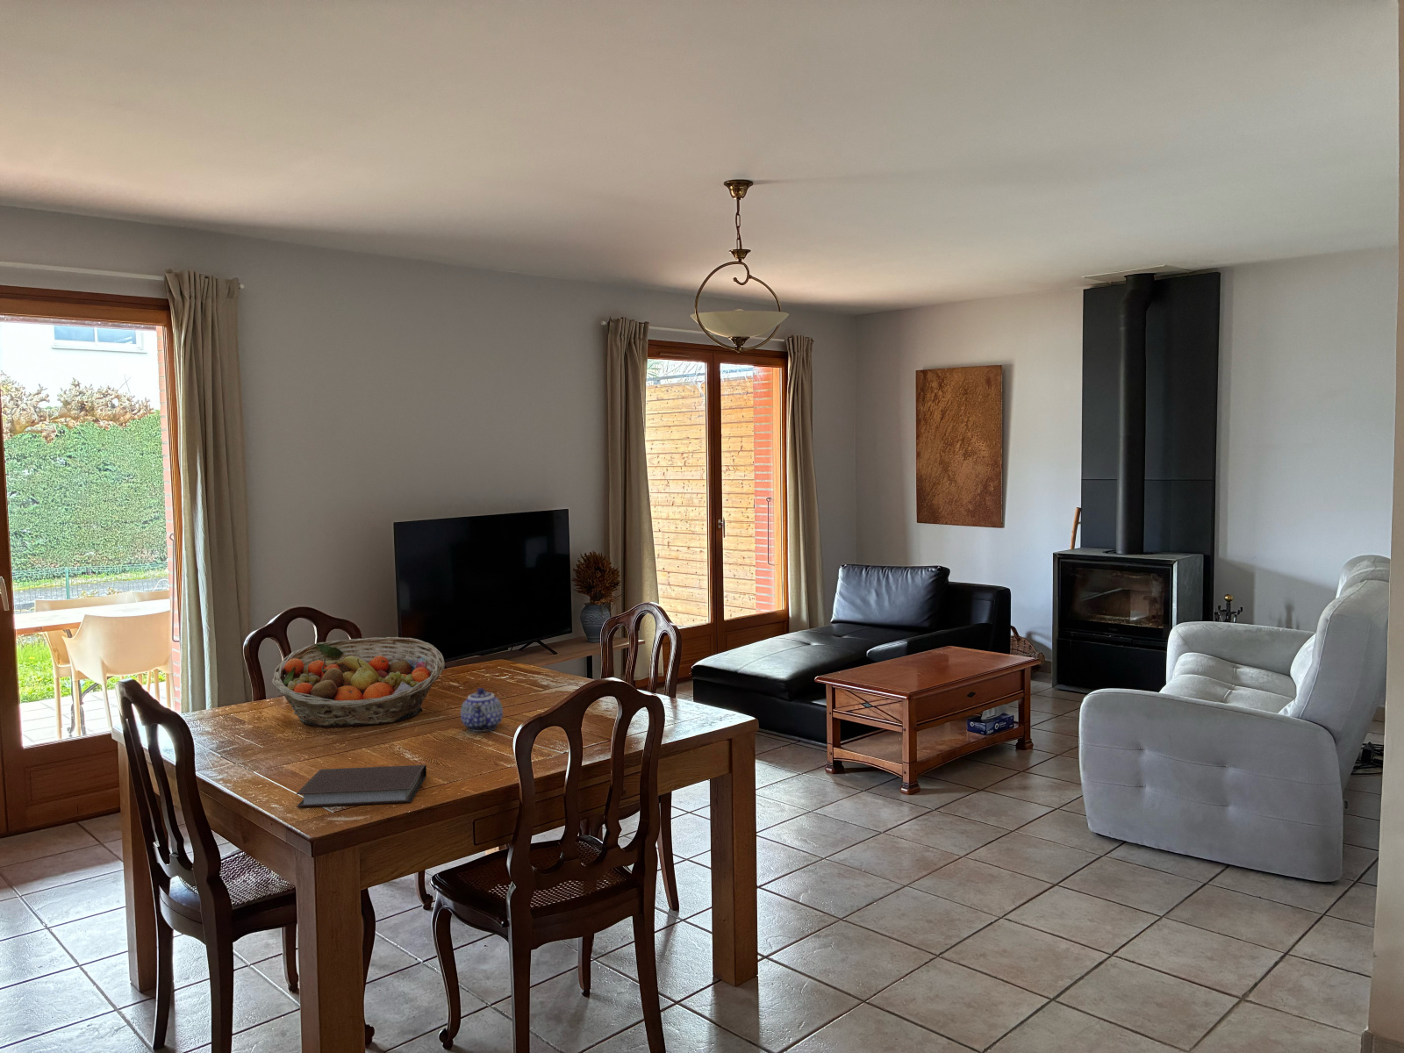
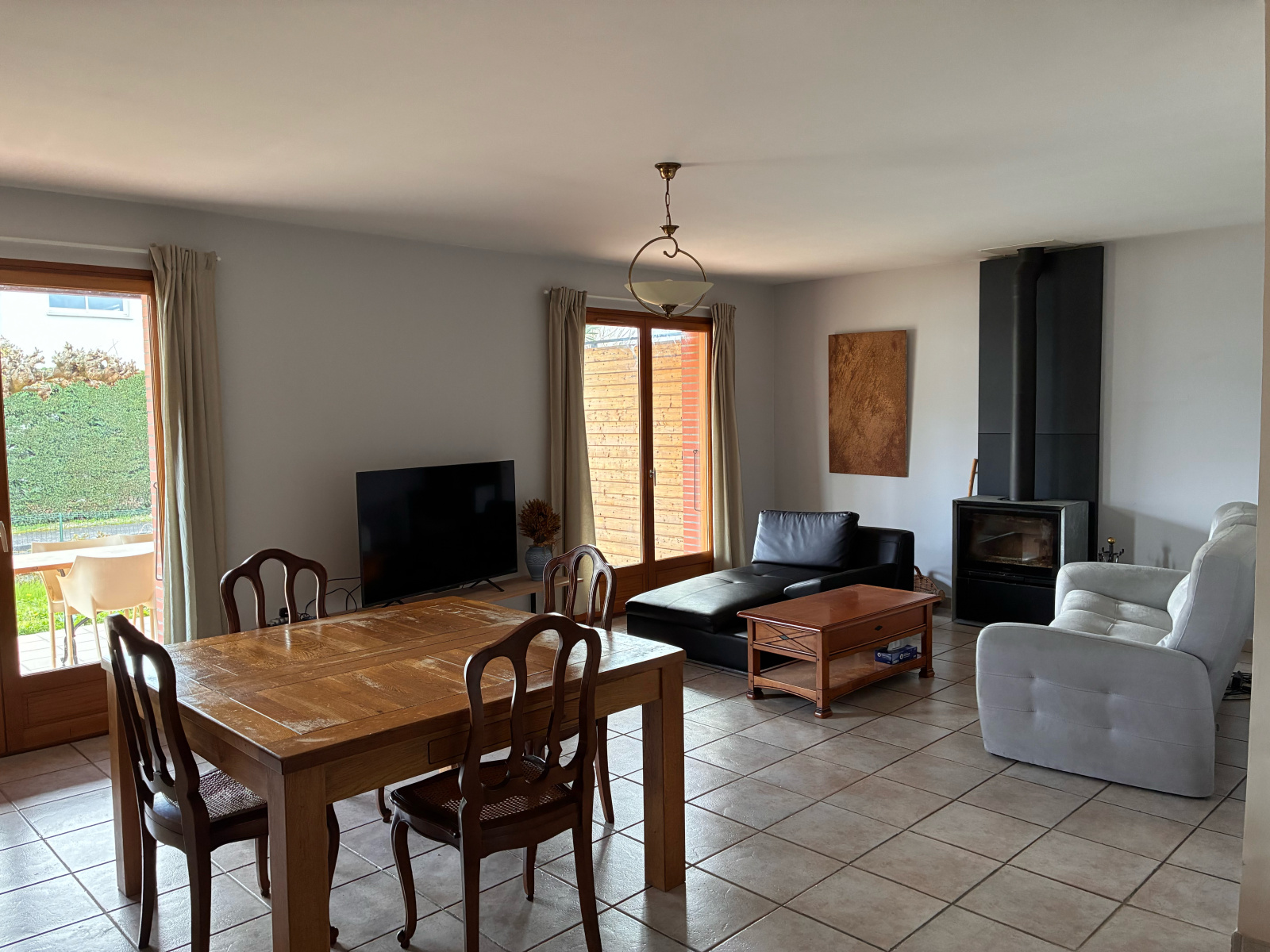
- teapot (481, 708)
- fruit basket (360, 680)
- notebook (364, 784)
